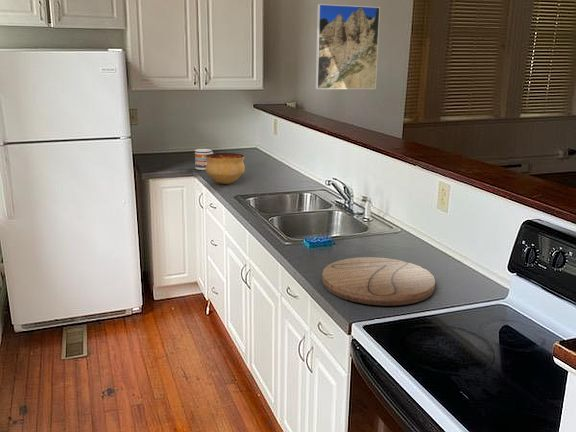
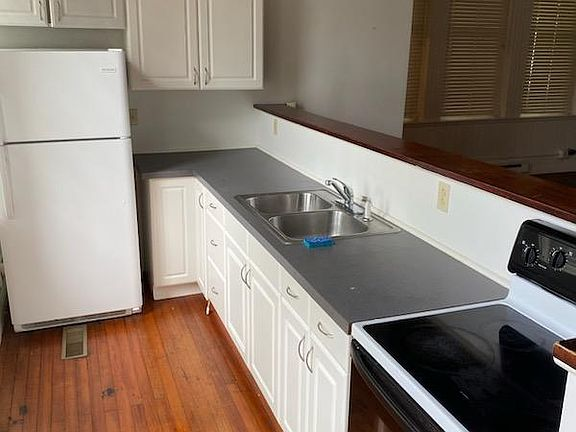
- cutting board (377, 279)
- bowl (225, 169)
- mug (205, 159)
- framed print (347, 48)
